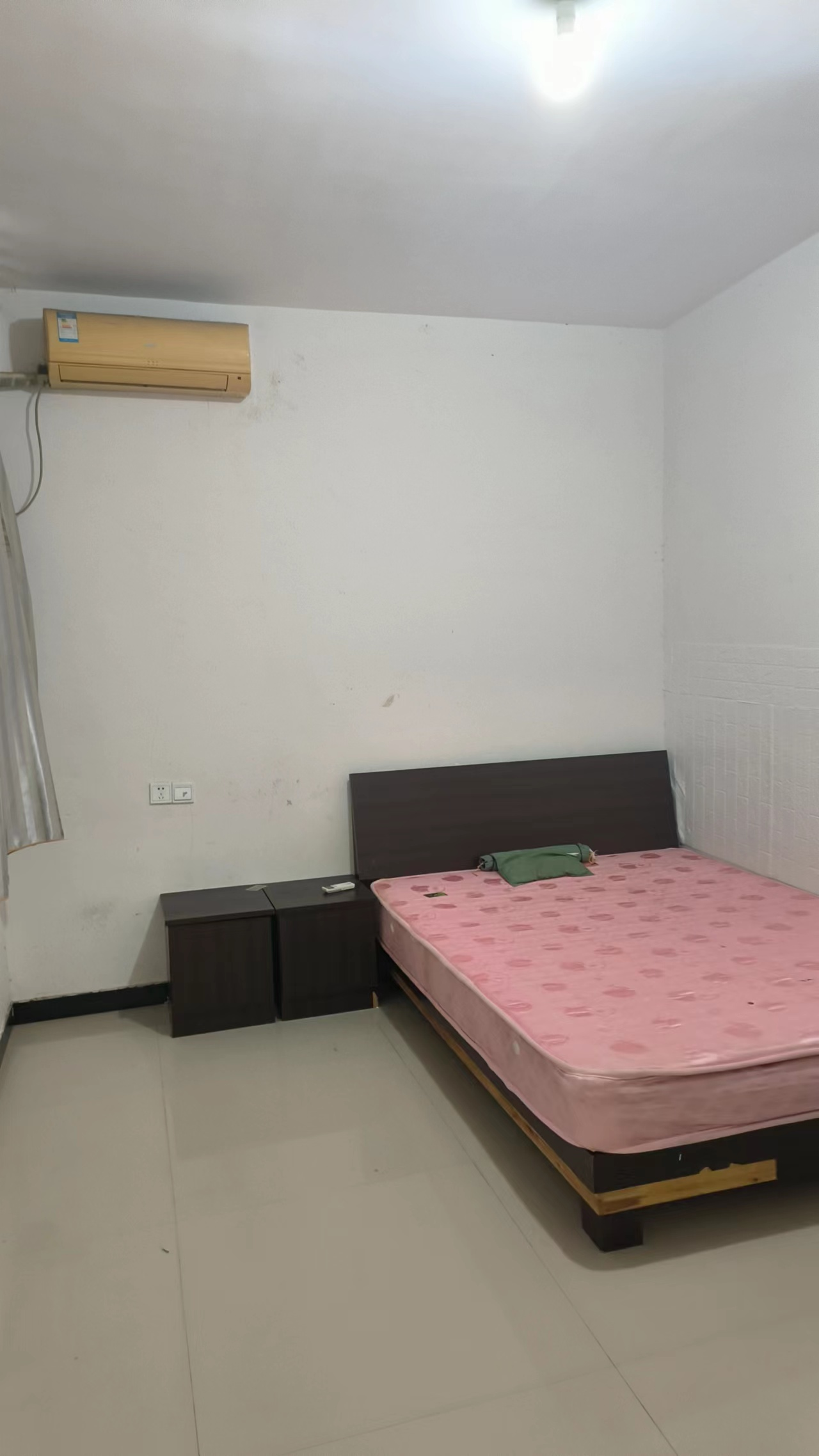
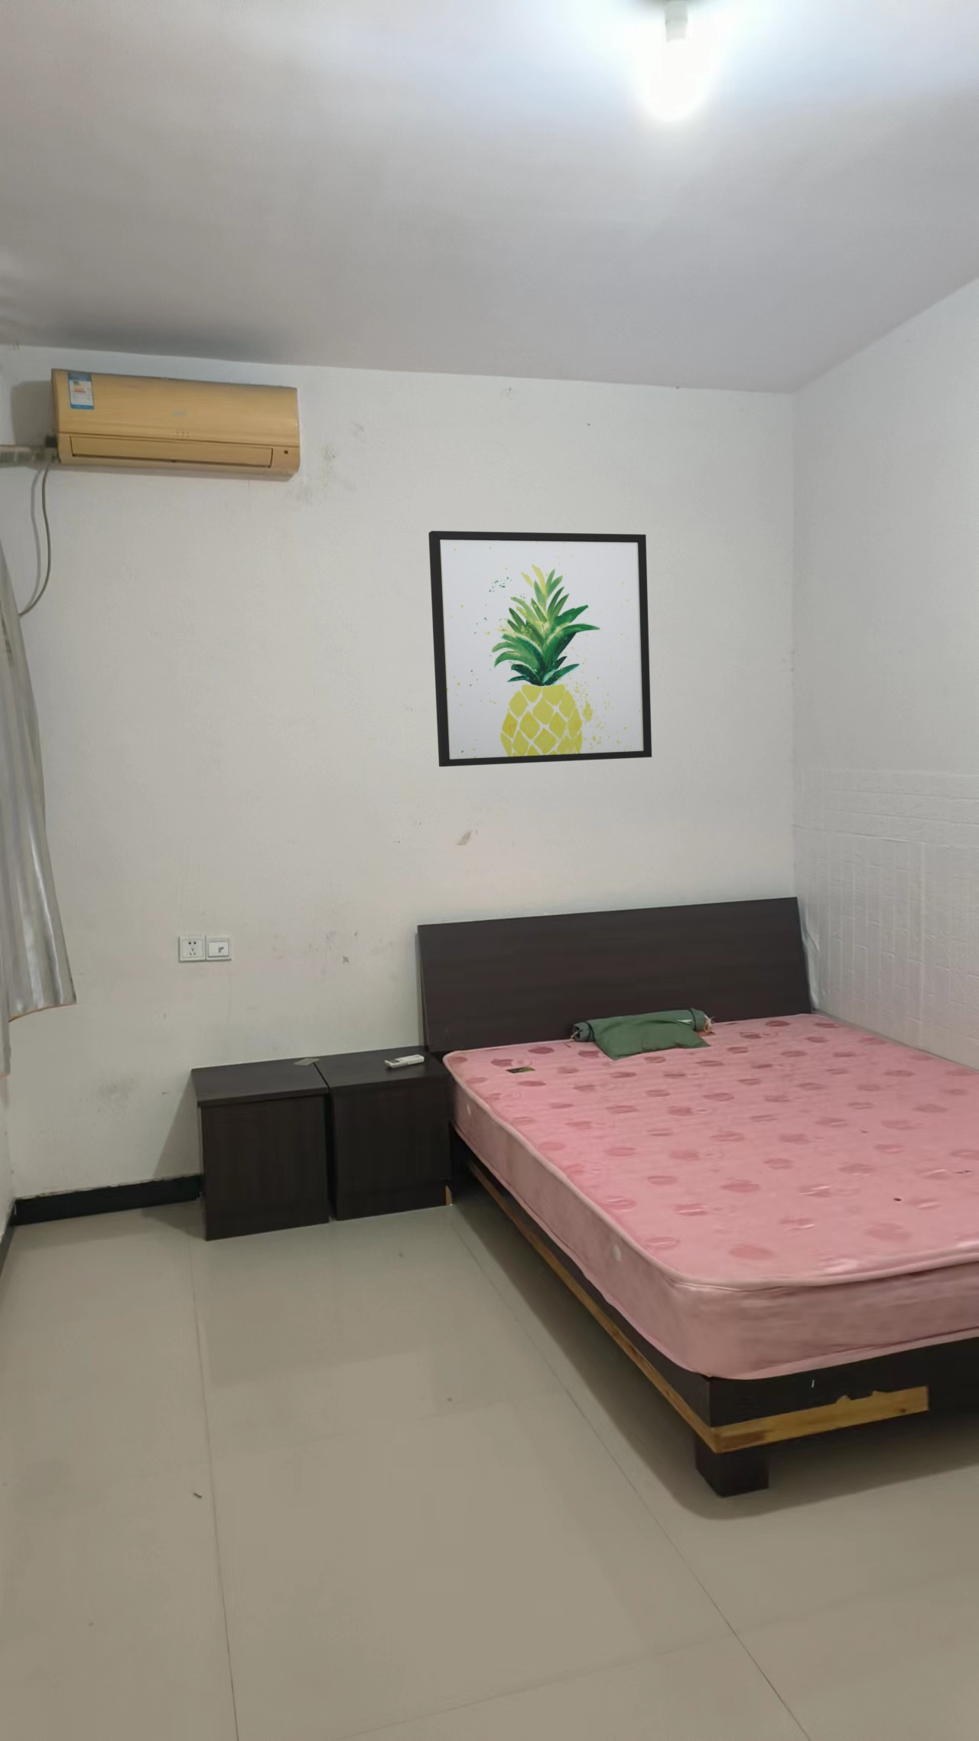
+ wall art (544, 648)
